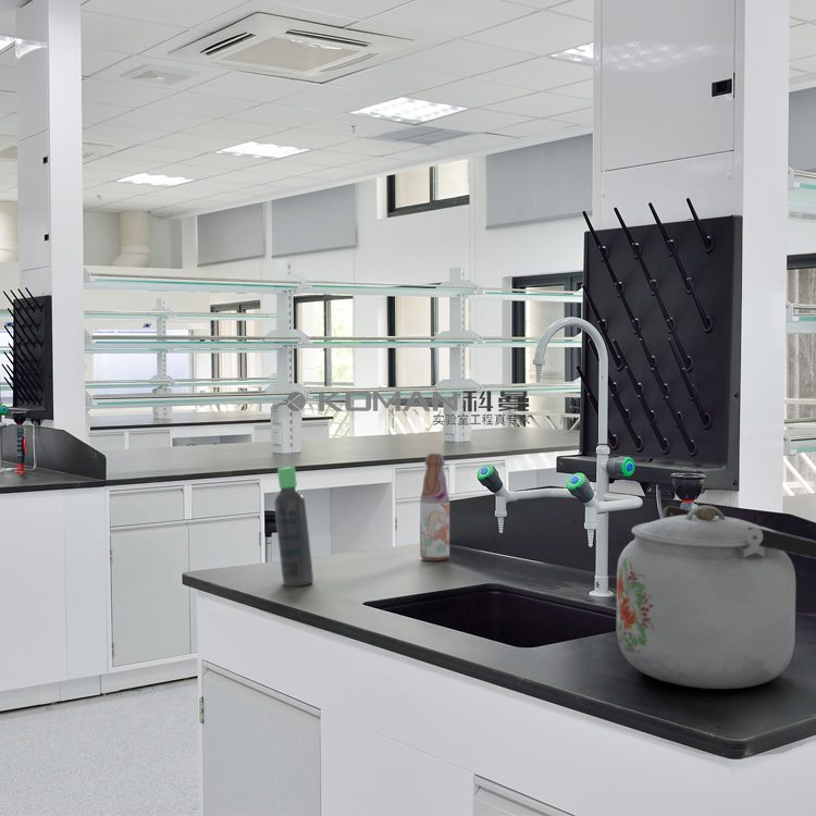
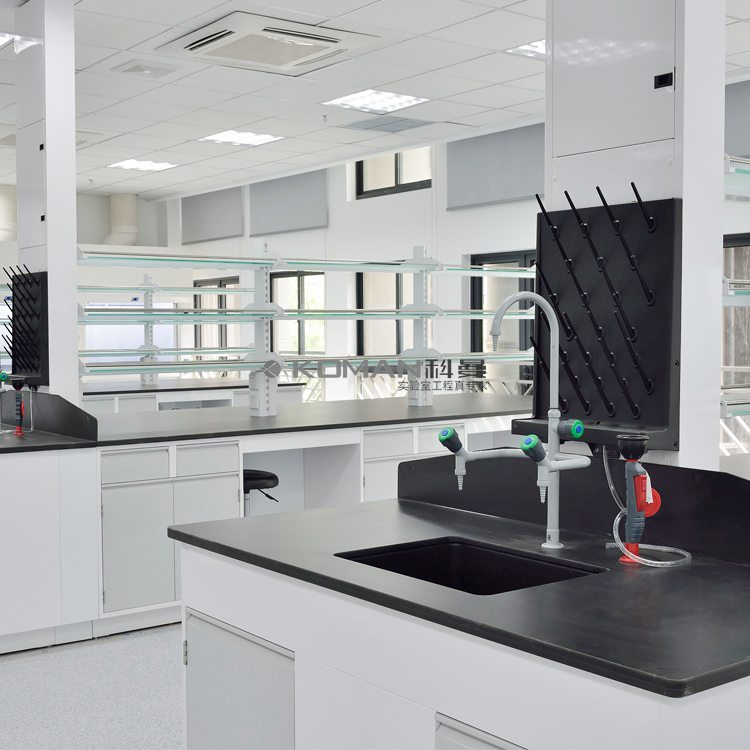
- kettle (698, 584)
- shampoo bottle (294, 526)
- bottle (434, 506)
